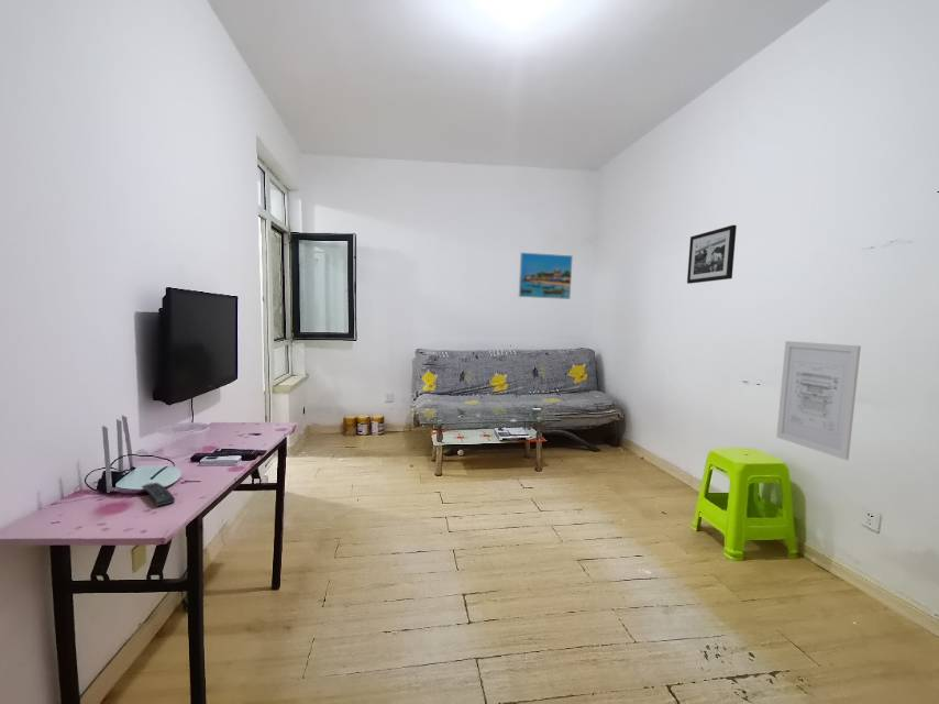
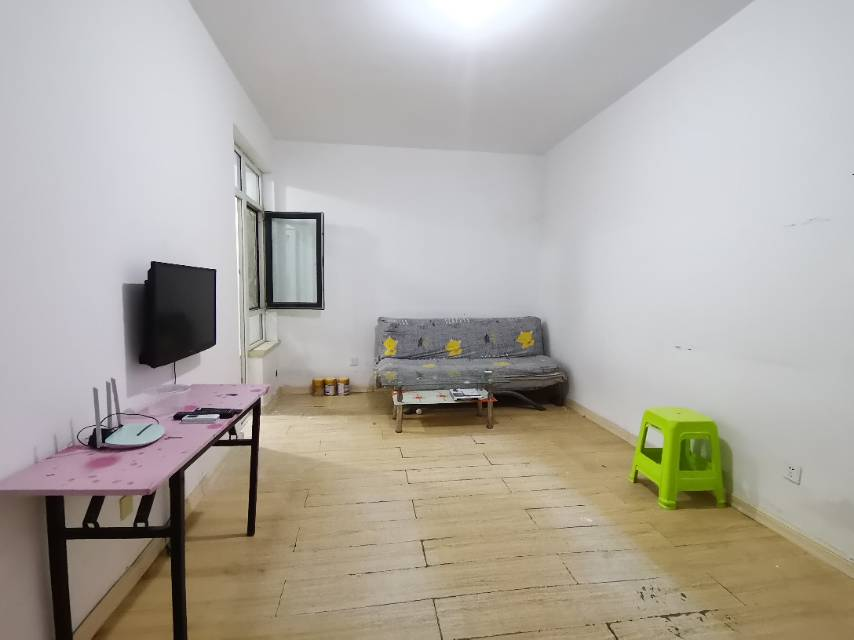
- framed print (545, 276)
- wall art (814, 396)
- picture frame (709, 256)
- remote control (156, 492)
